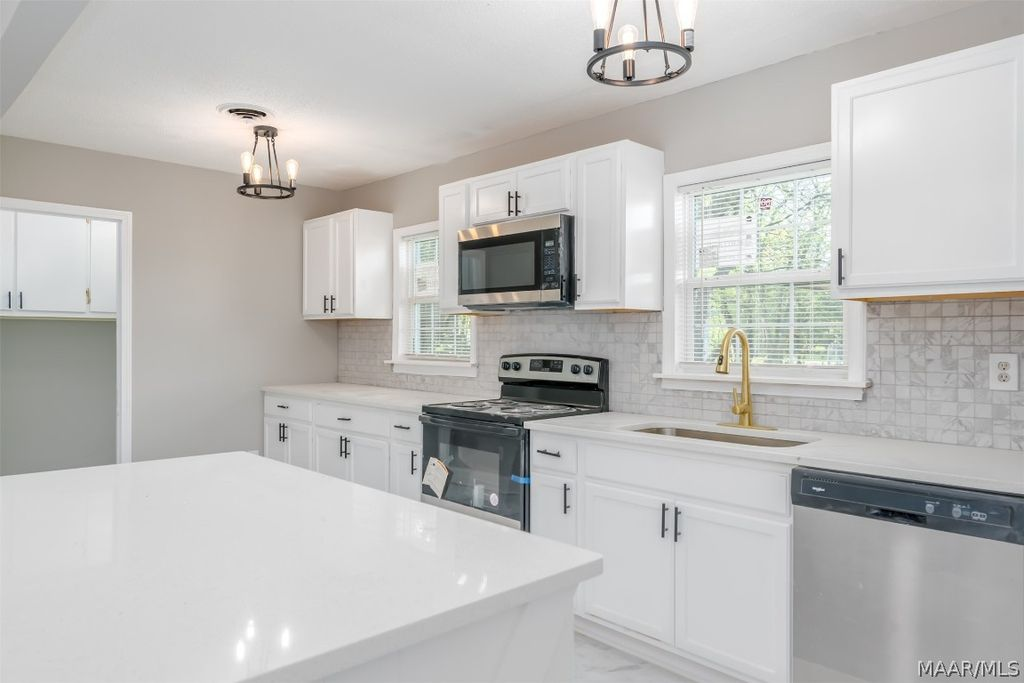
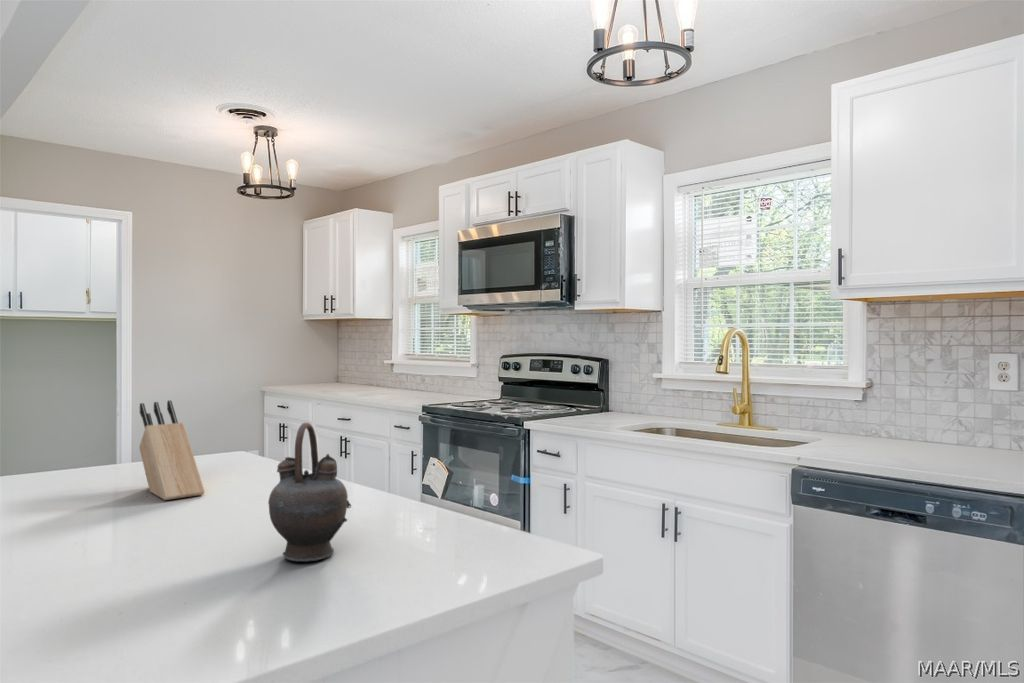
+ knife block (168, 446)
+ teapot (312, 487)
